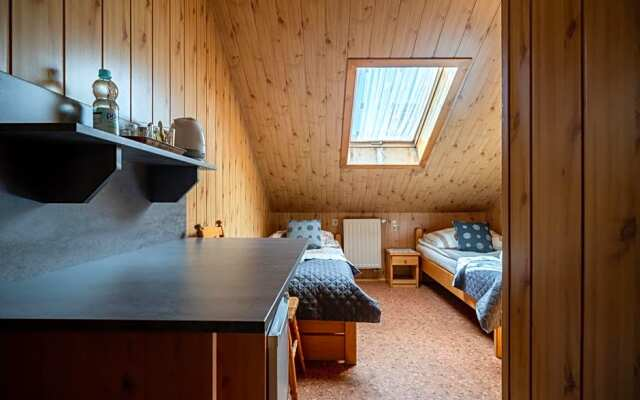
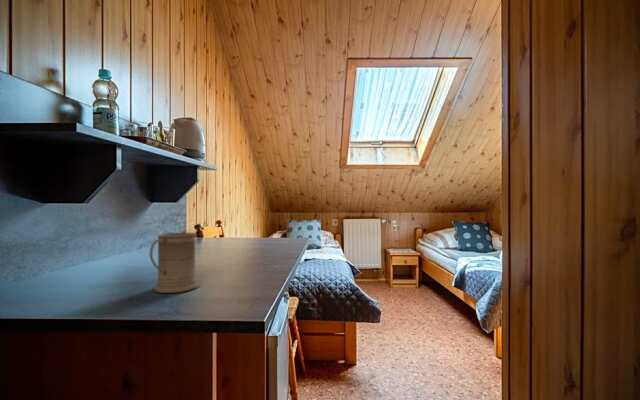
+ mug (172, 261)
